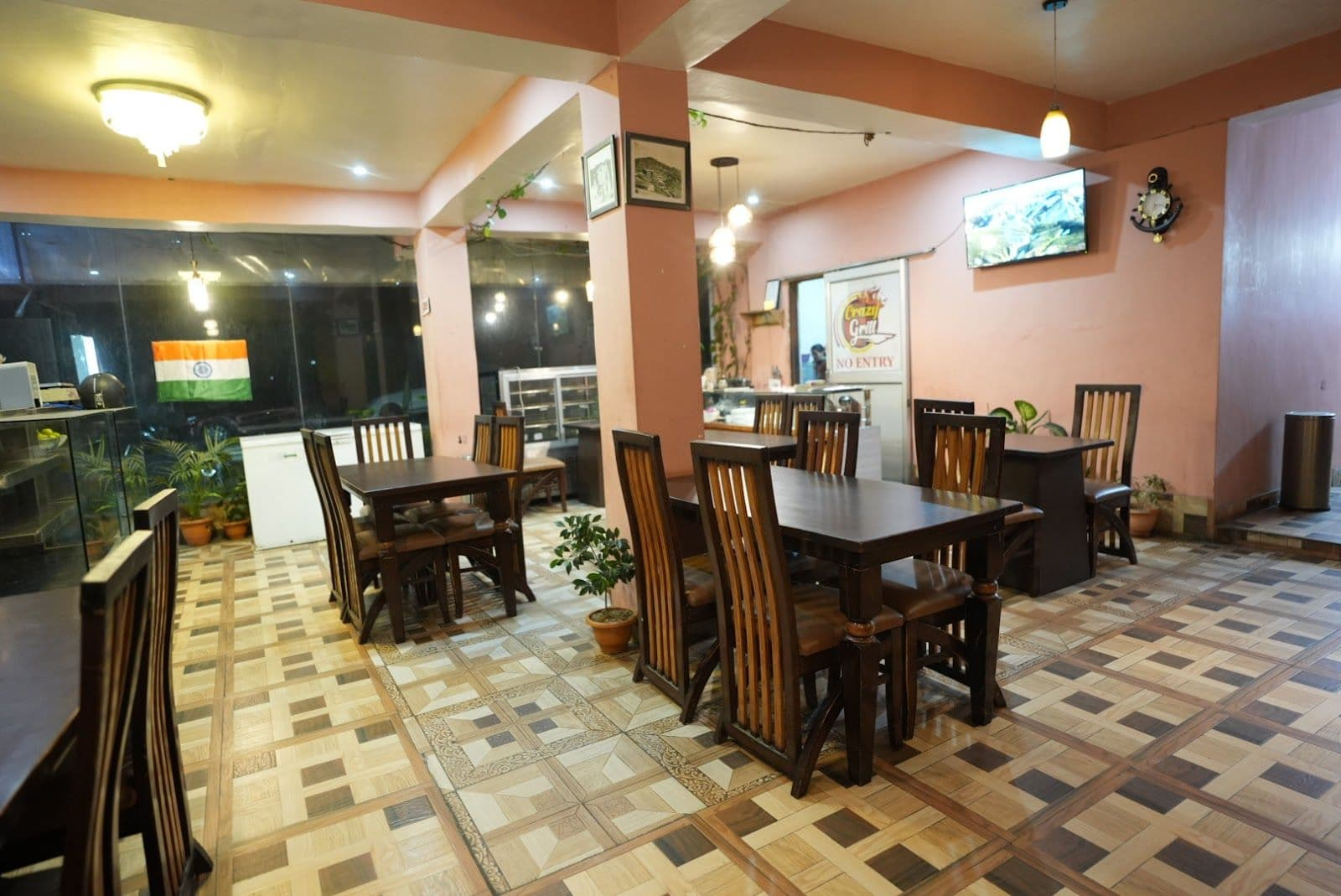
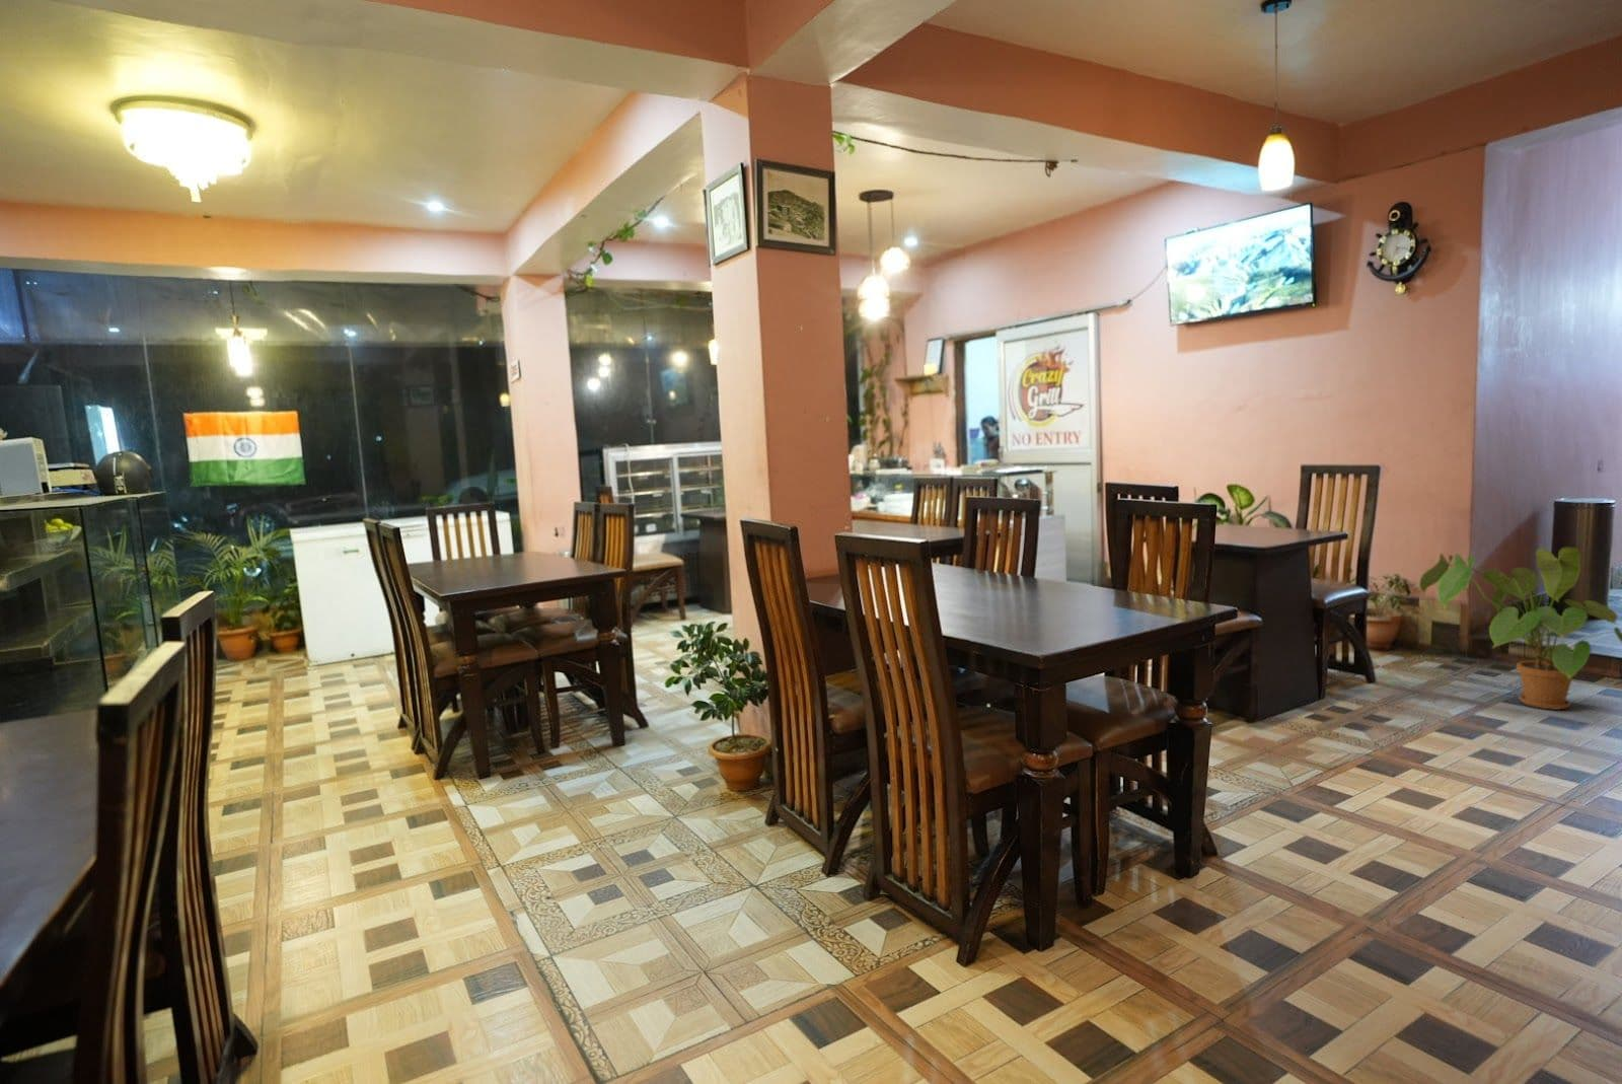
+ house plant (1518, 623)
